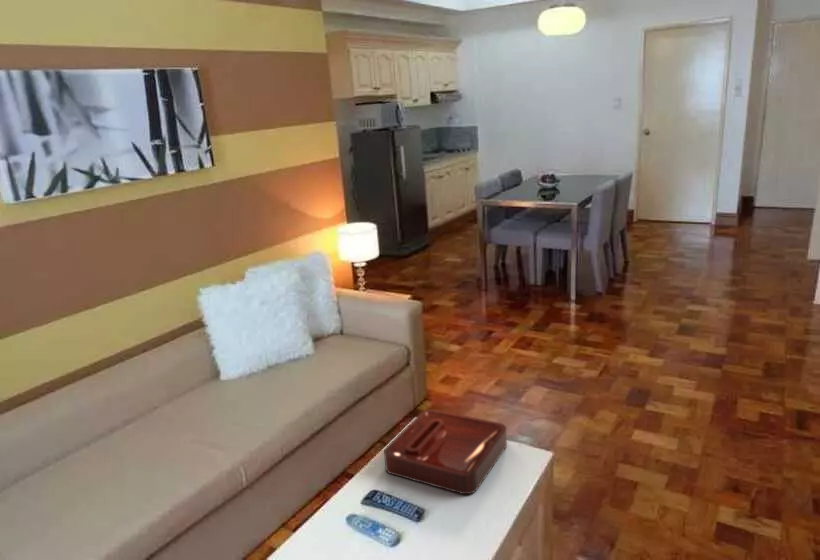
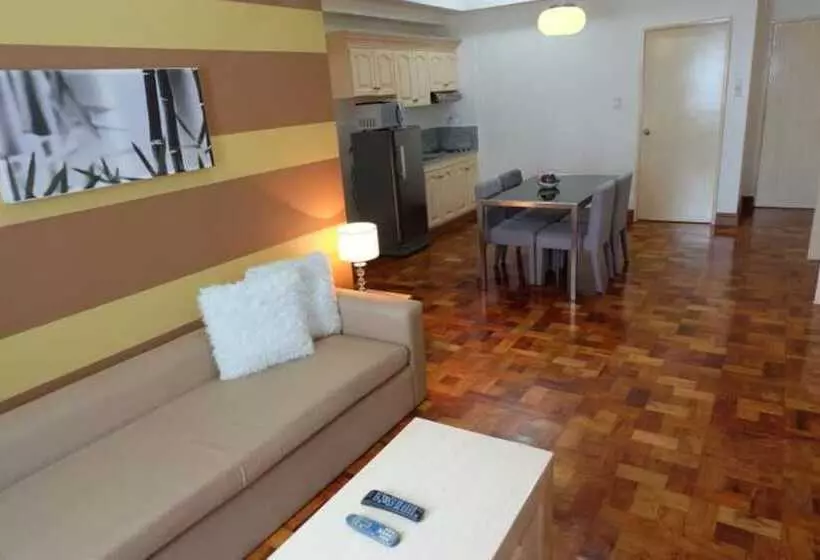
- decorative tray (446, 447)
